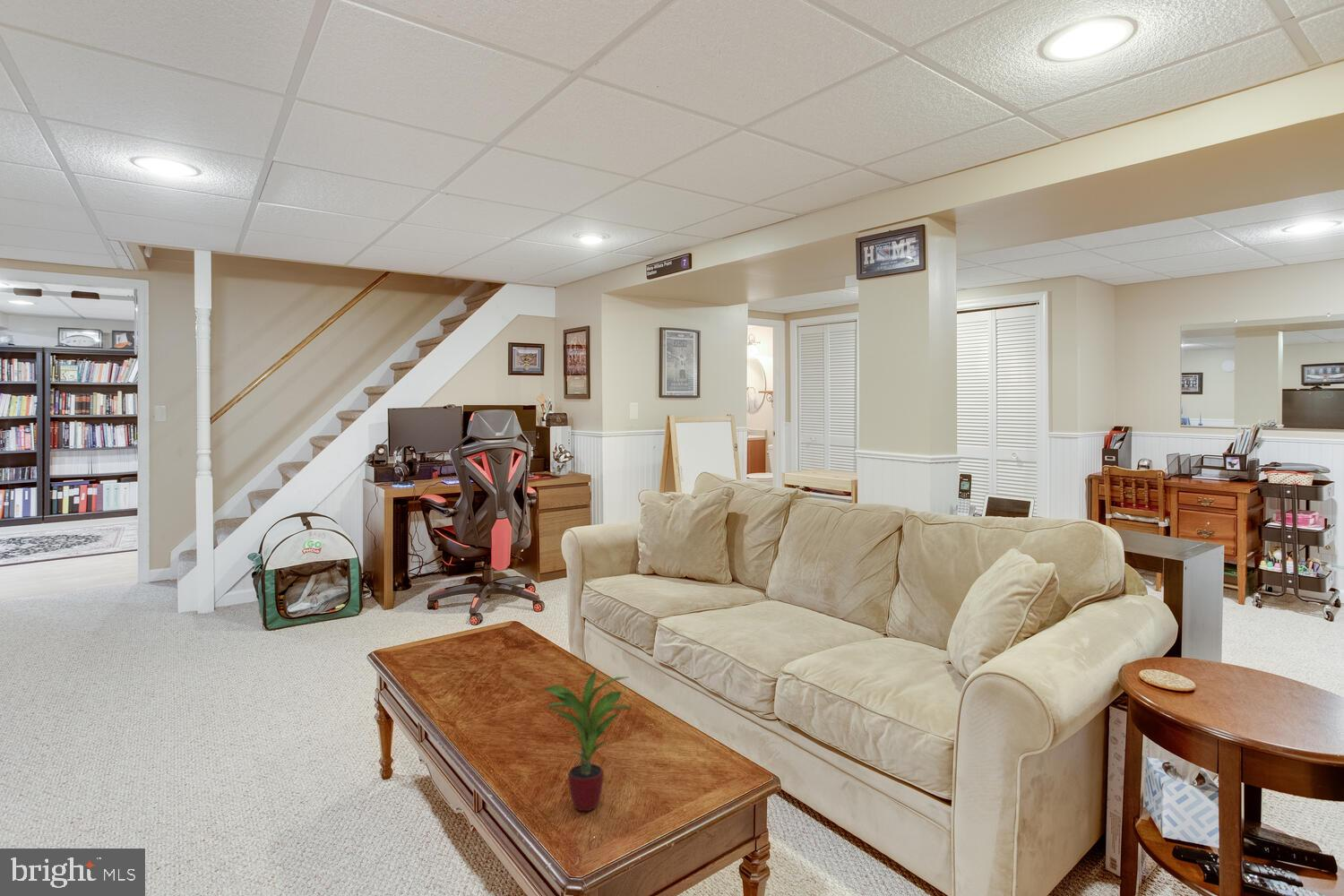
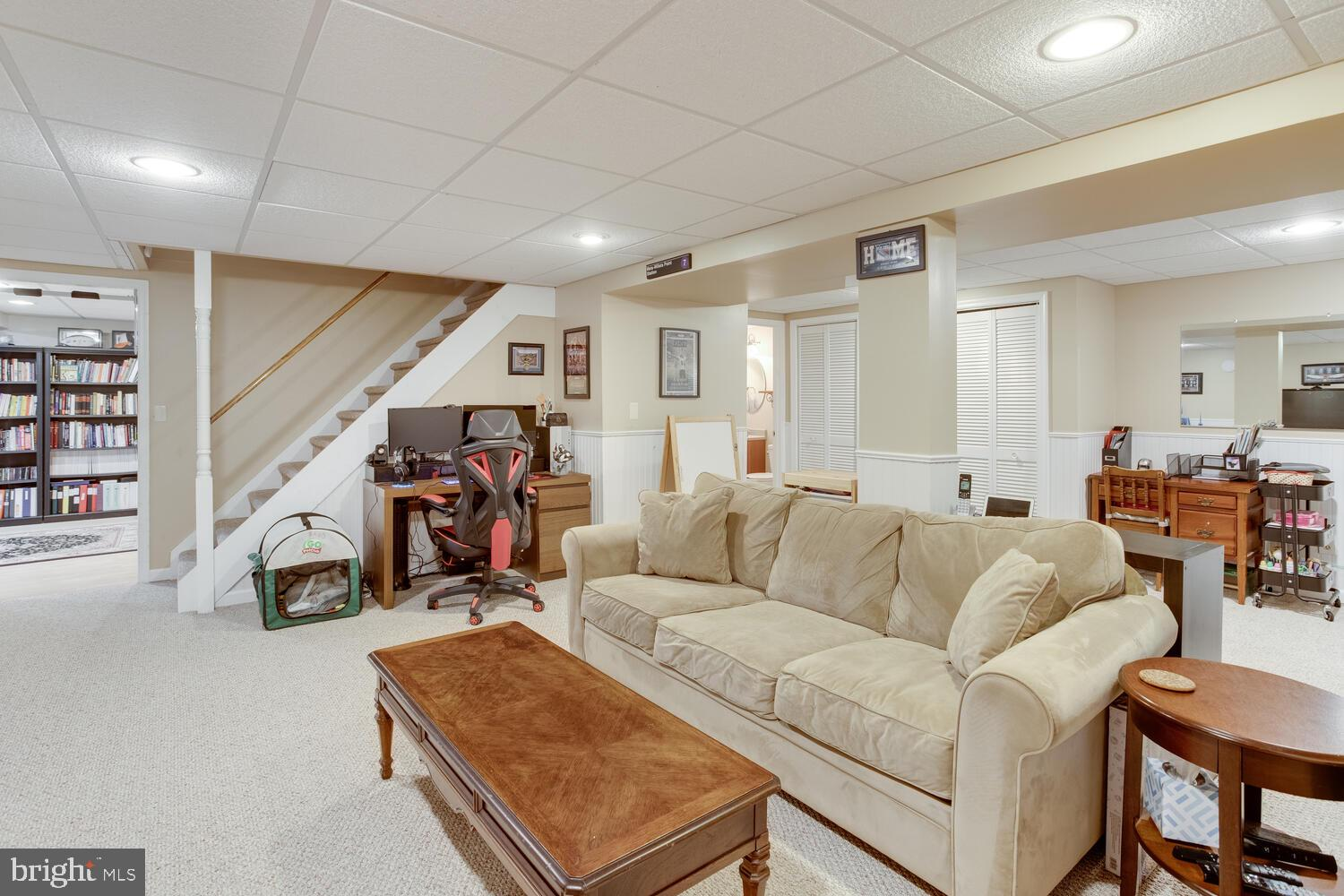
- potted plant (581, 748)
